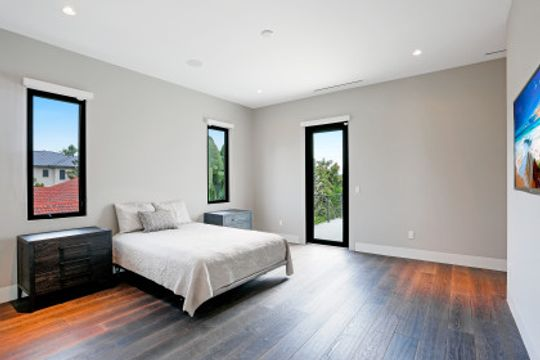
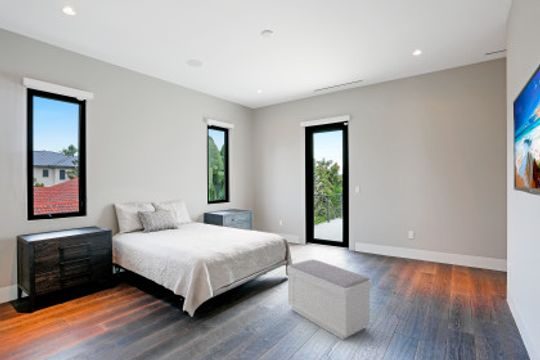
+ bench (326, 293)
